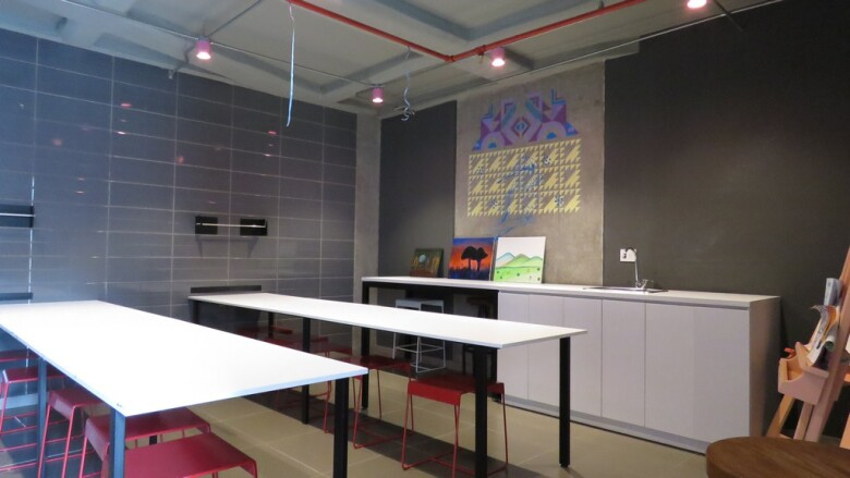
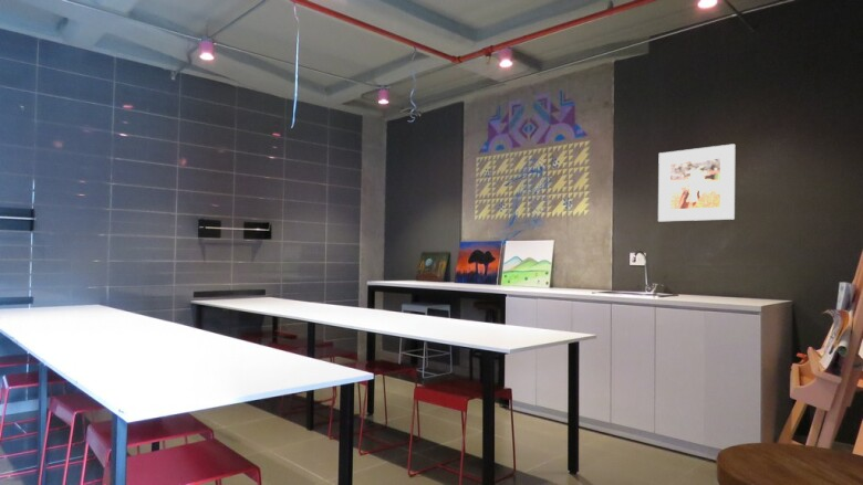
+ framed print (695, 184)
